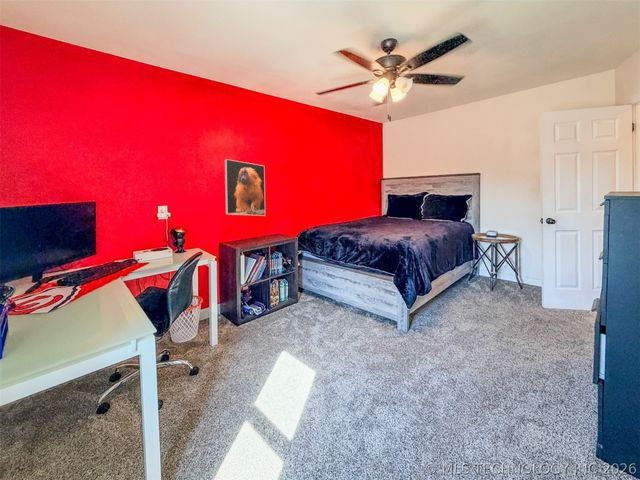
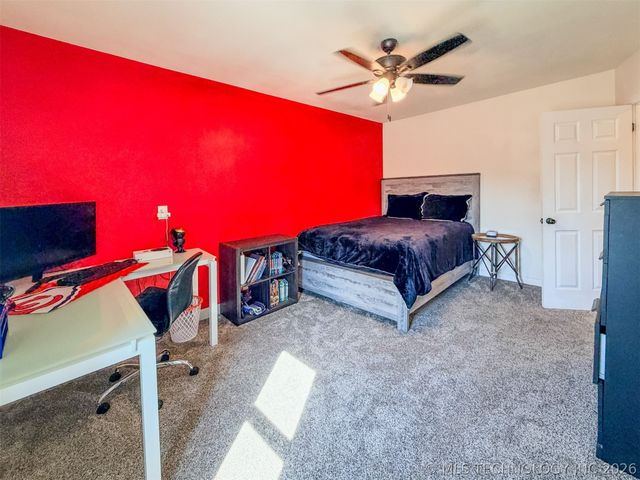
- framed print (245, 189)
